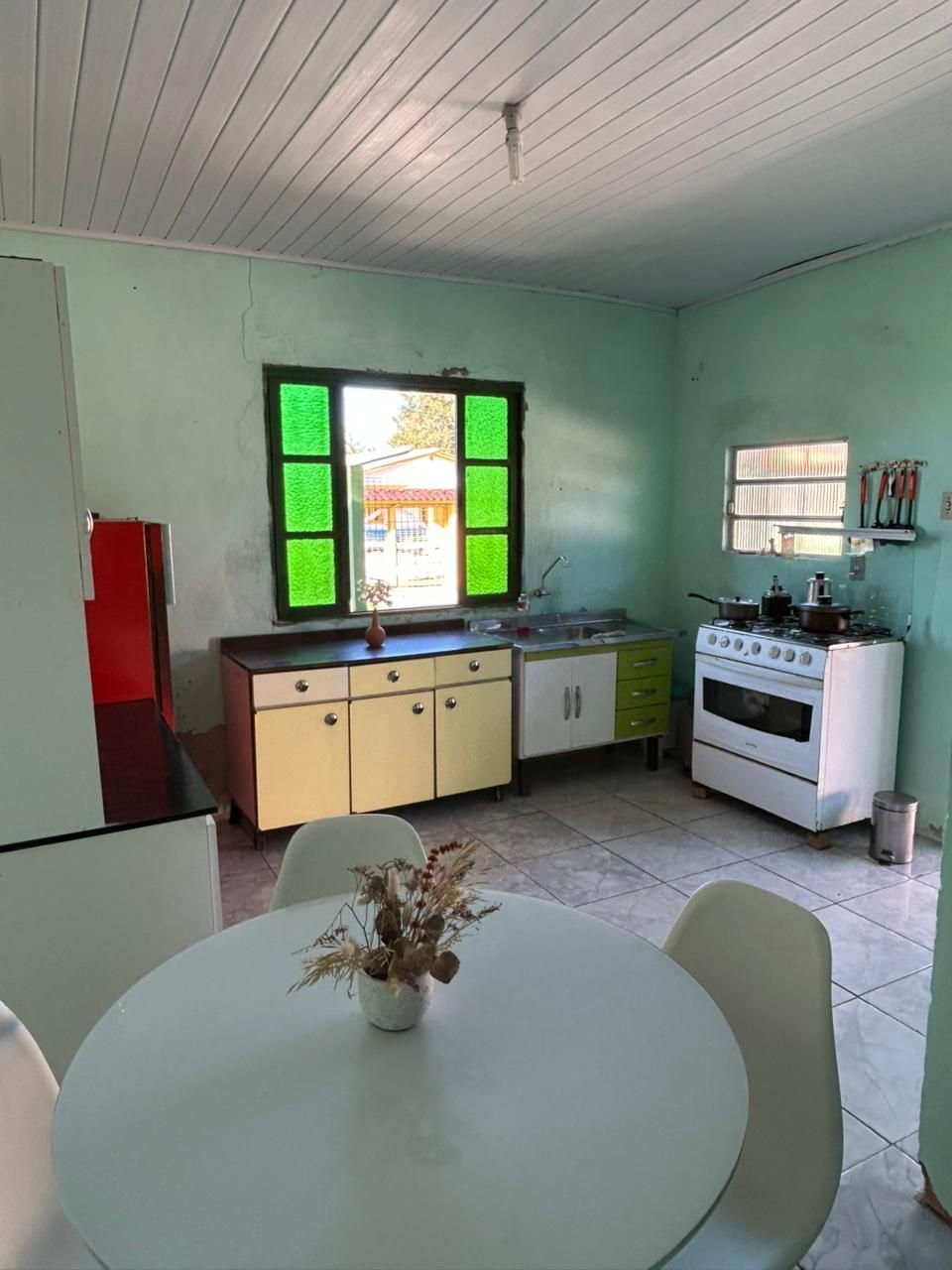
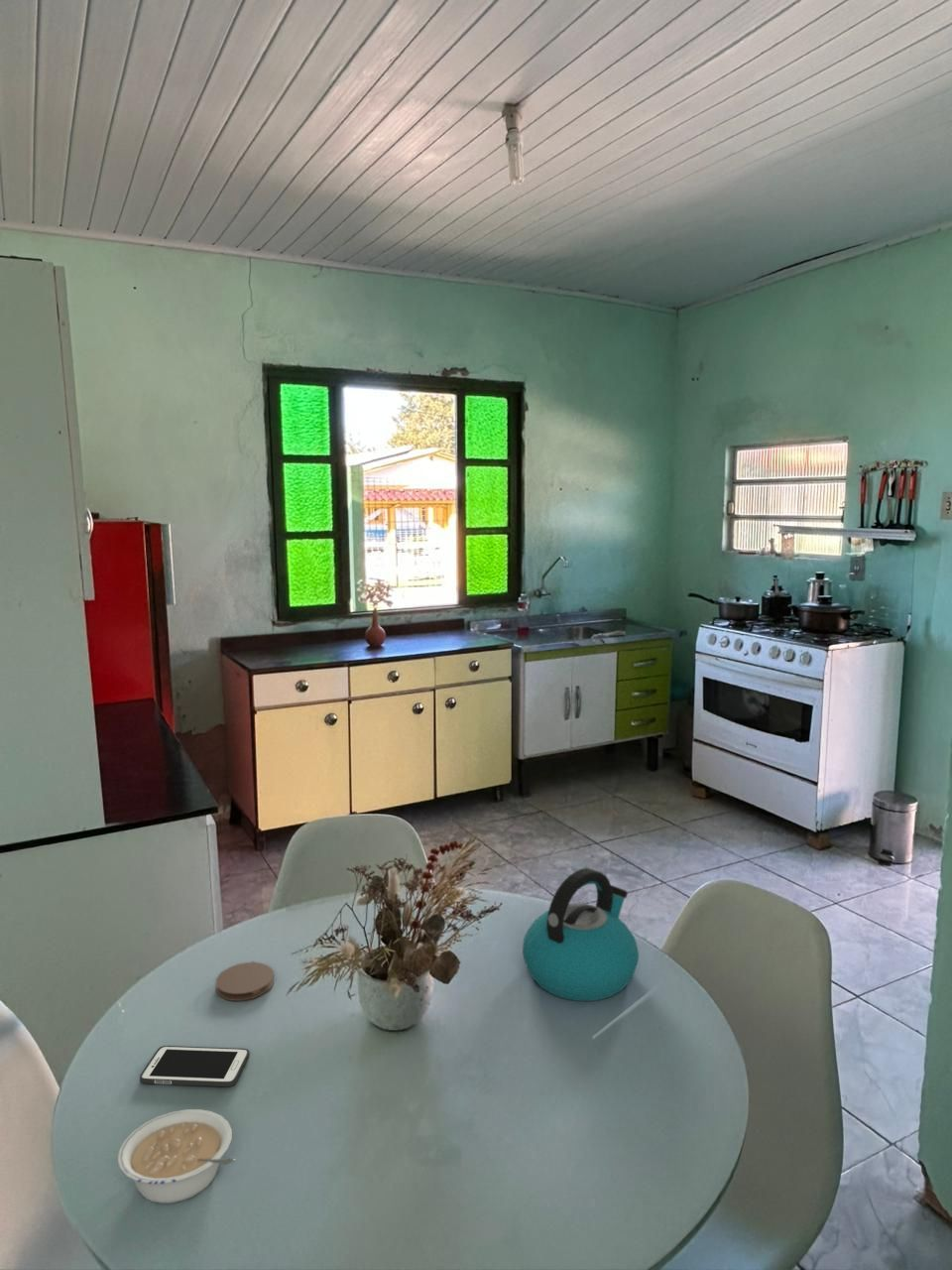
+ cell phone (195, 1066)
+ coaster (245, 980)
+ legume (180, 1156)
+ kettle (585, 921)
